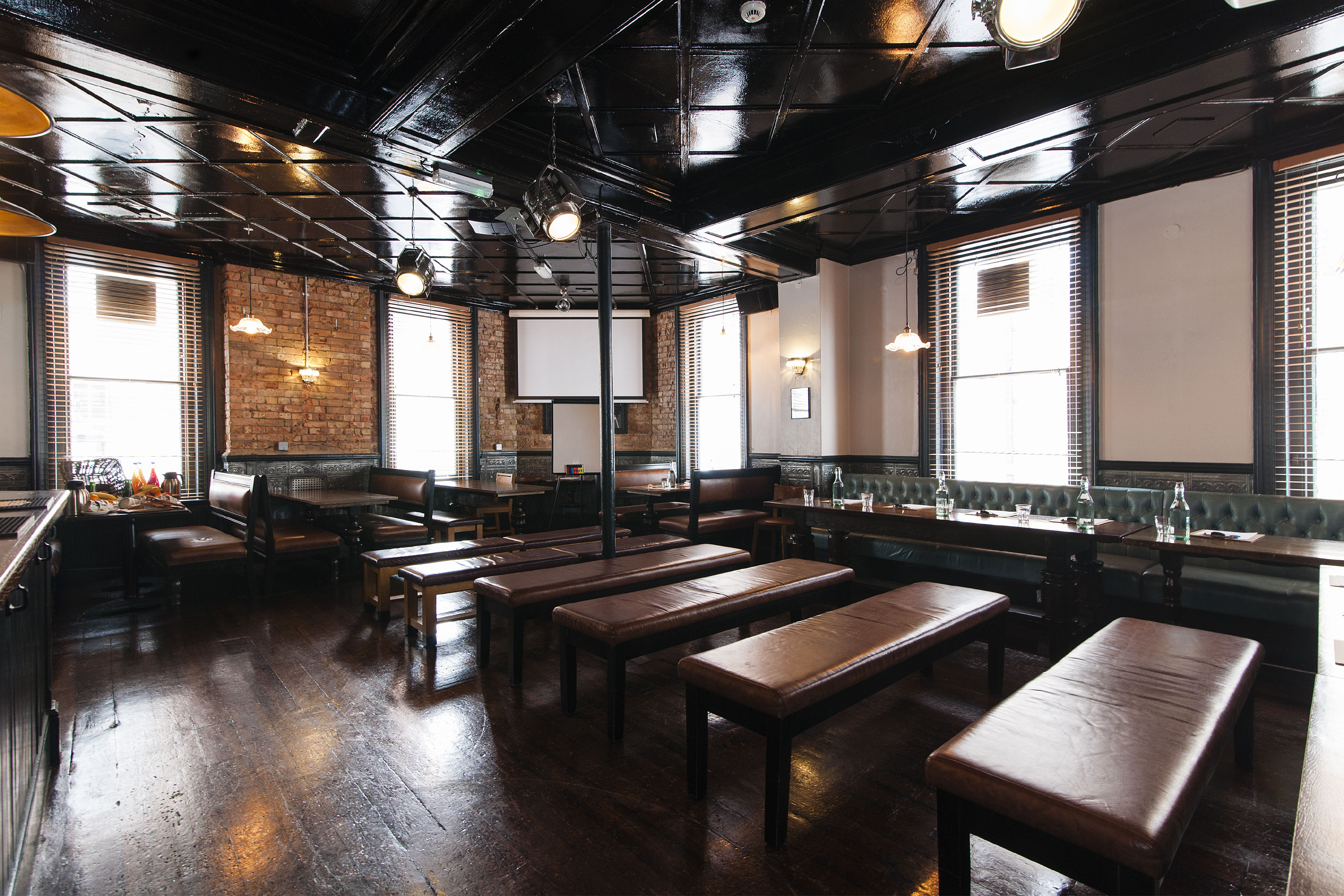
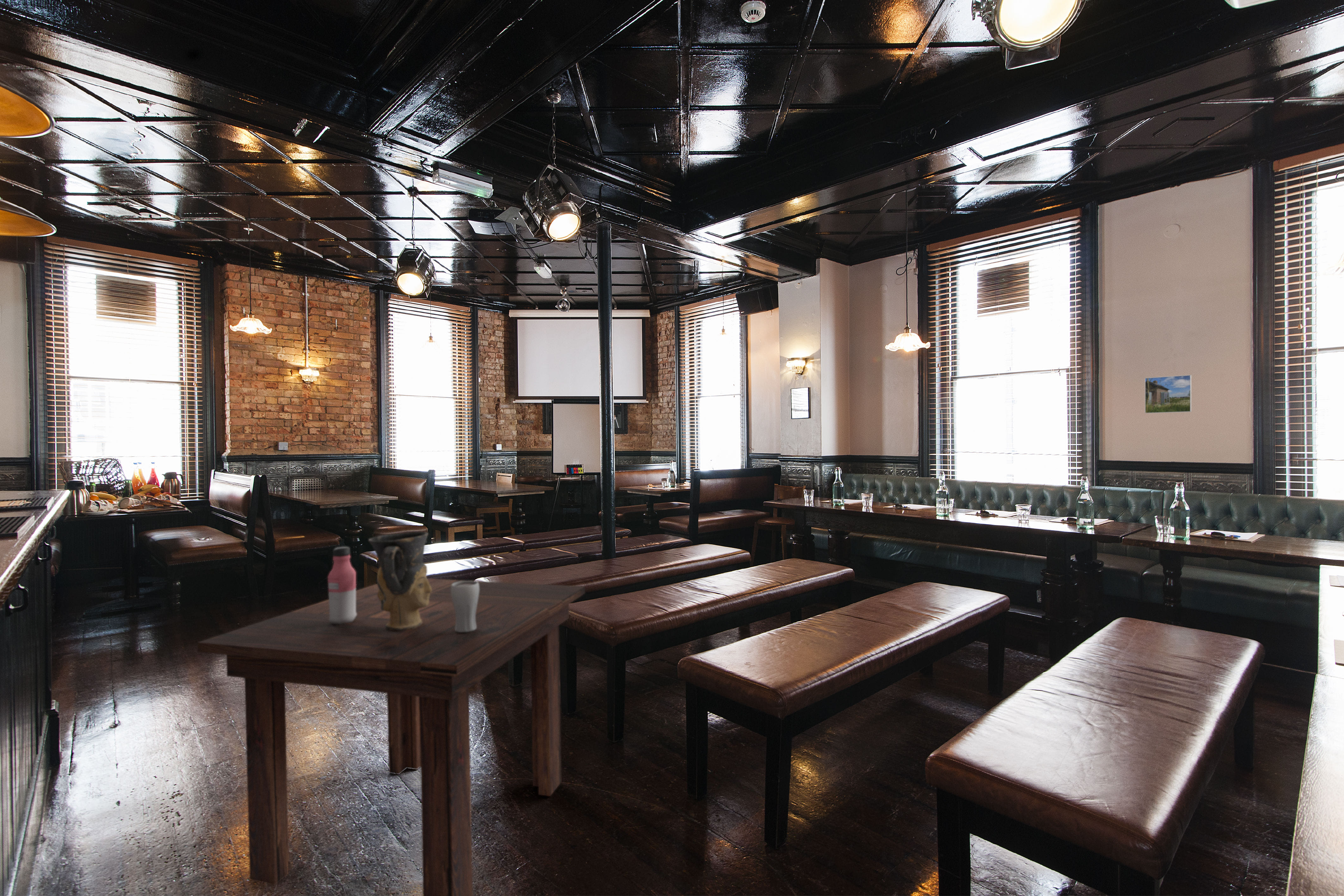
+ vase (402, 579)
+ dining table (422, 718)
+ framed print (1167, 394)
+ drinking glass (465, 606)
+ water bottle (342, 584)
